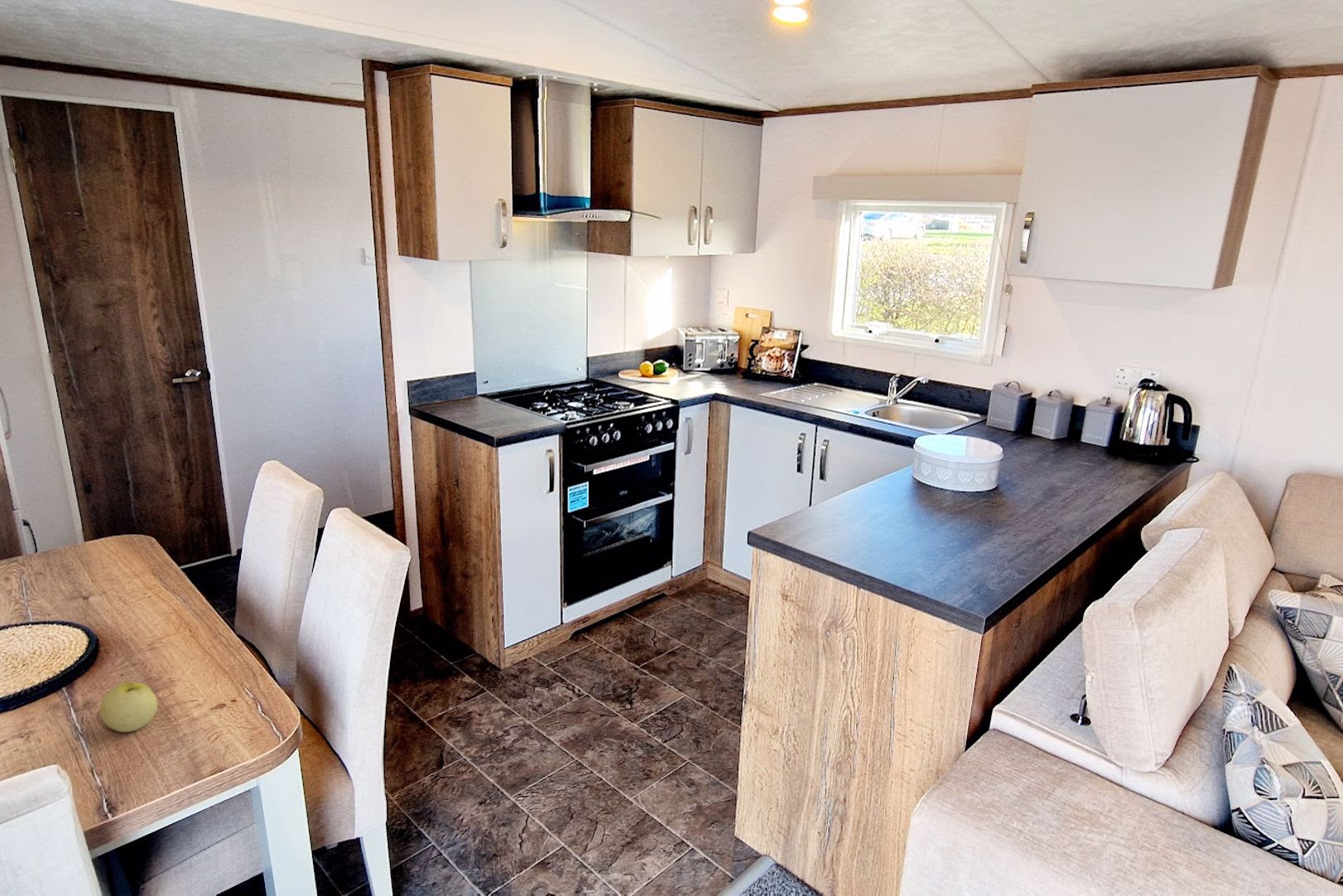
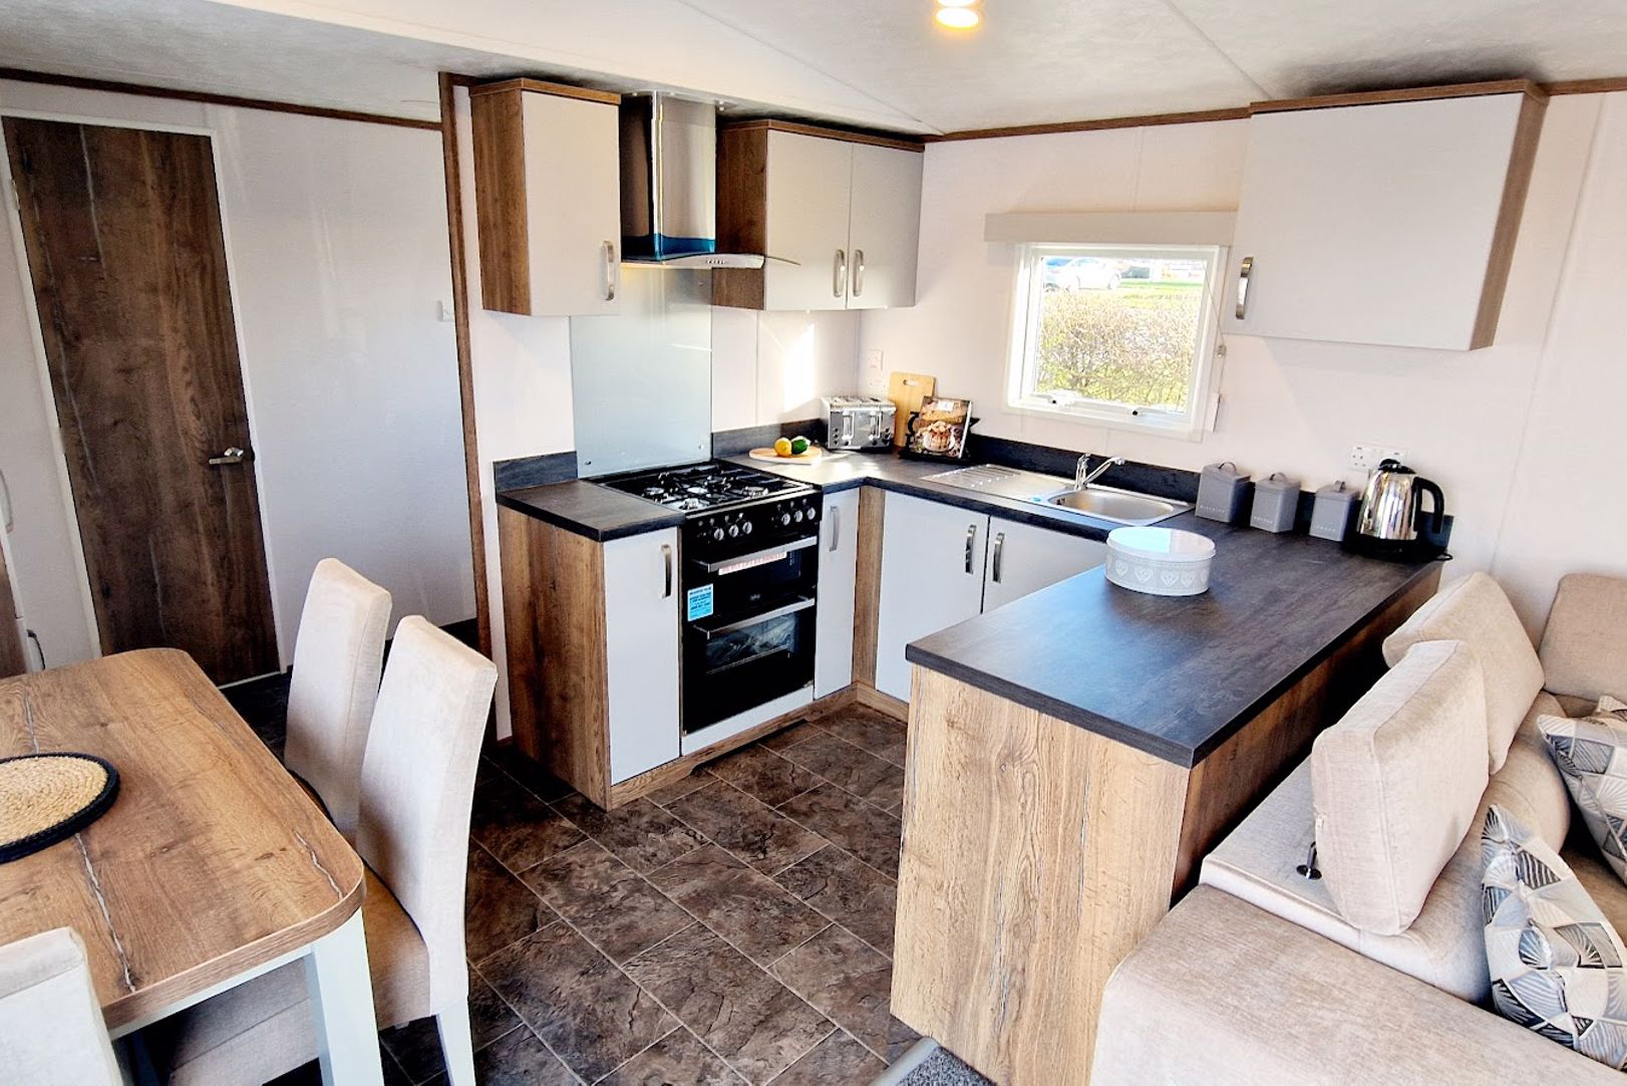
- apple (128, 706)
